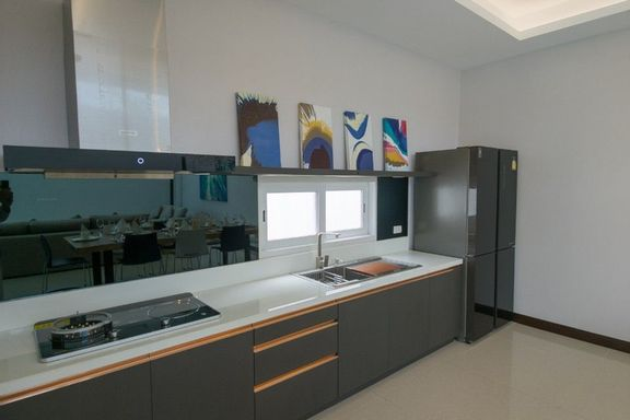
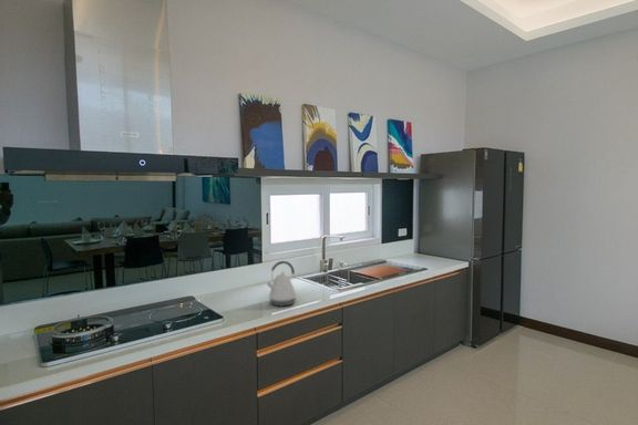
+ kettle (281, 282)
